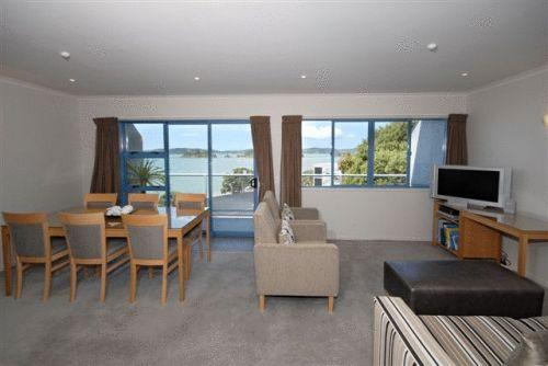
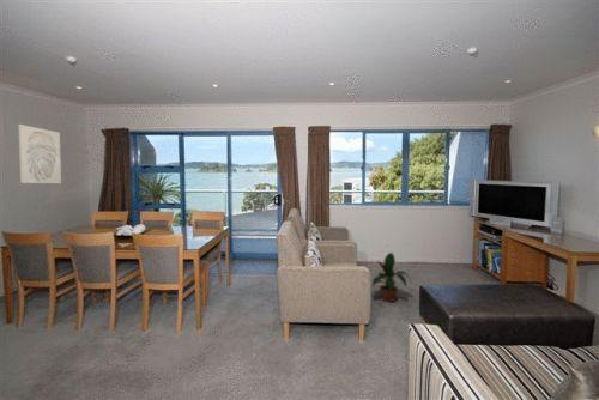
+ potted plant (389, 277)
+ wall art (41, 156)
